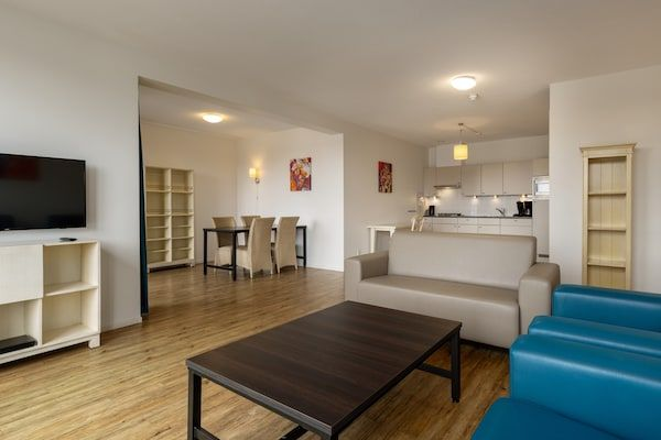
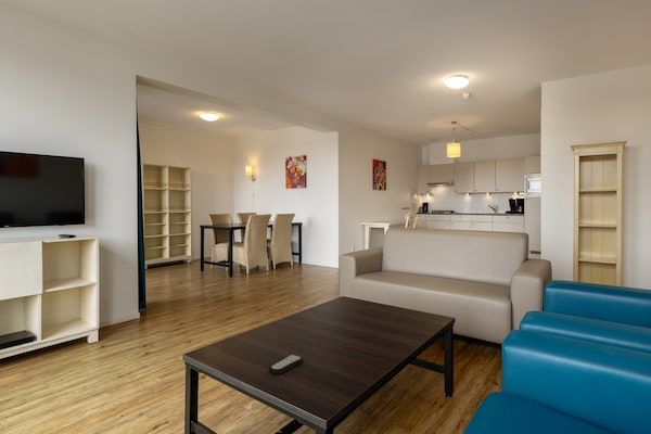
+ remote control (285, 363)
